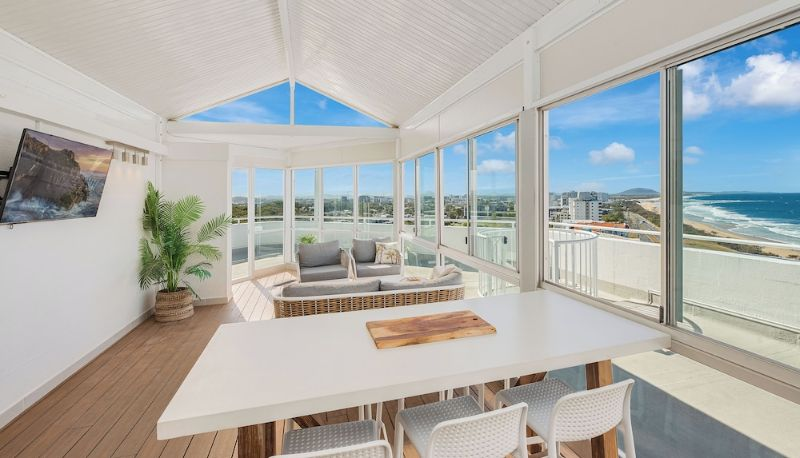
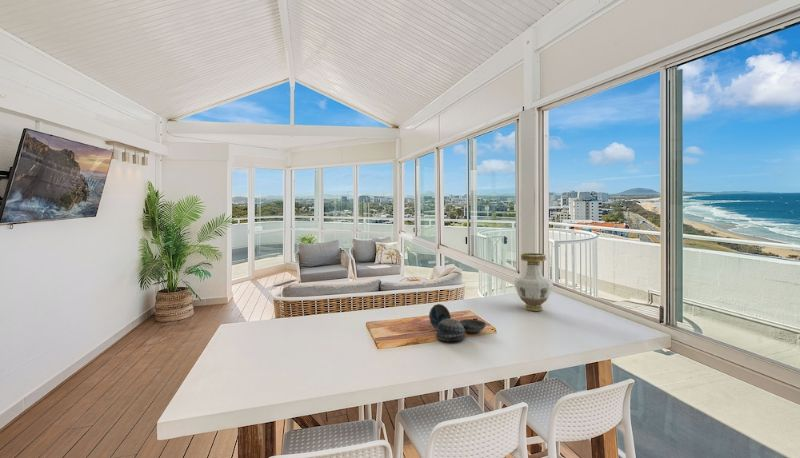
+ decorative bowl (454, 320)
+ vase (533, 281)
